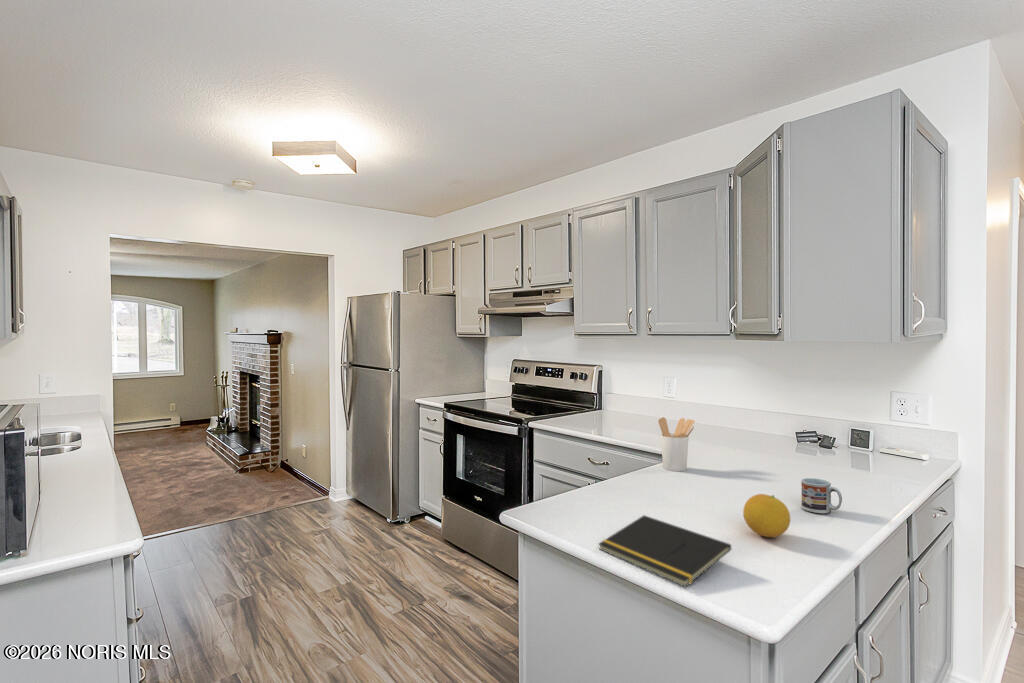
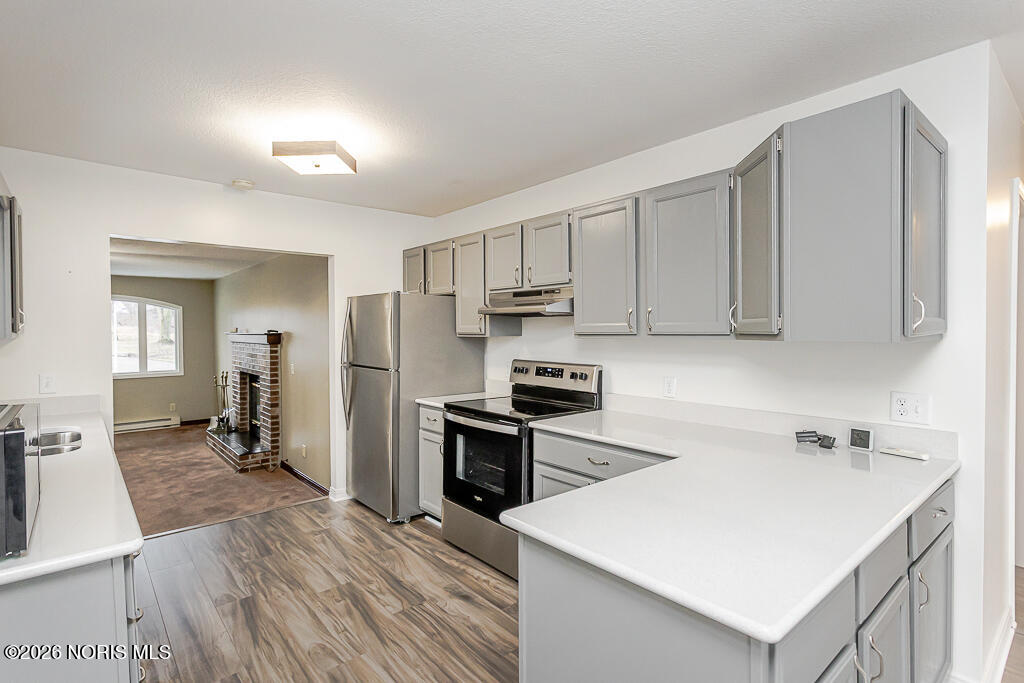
- notepad (662, 546)
- utensil holder (678, 442)
- cup (821, 496)
- fruit (766, 515)
